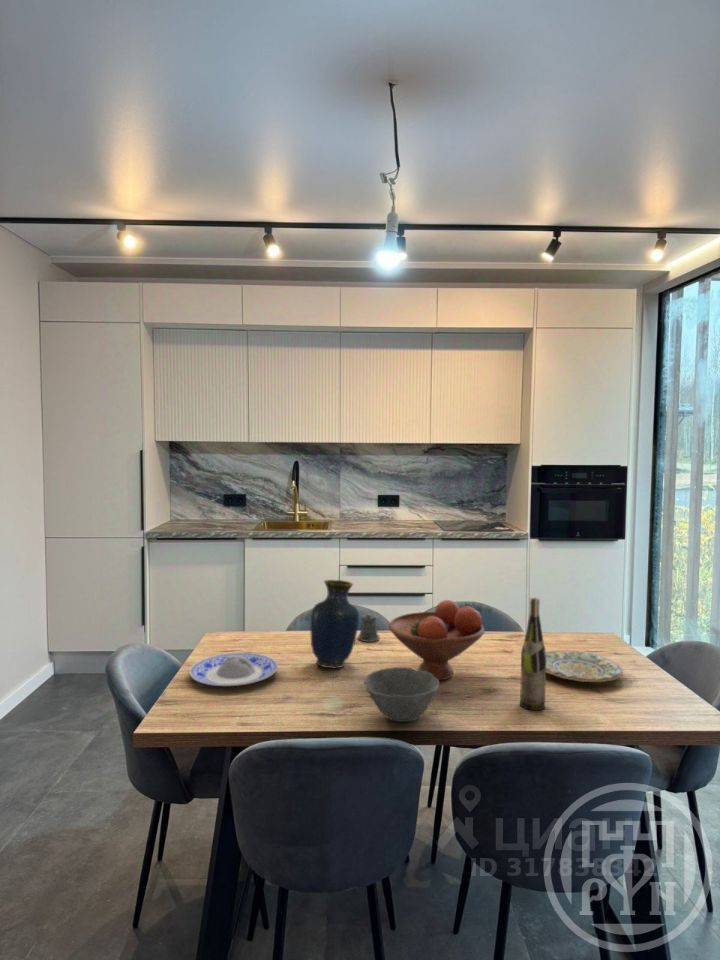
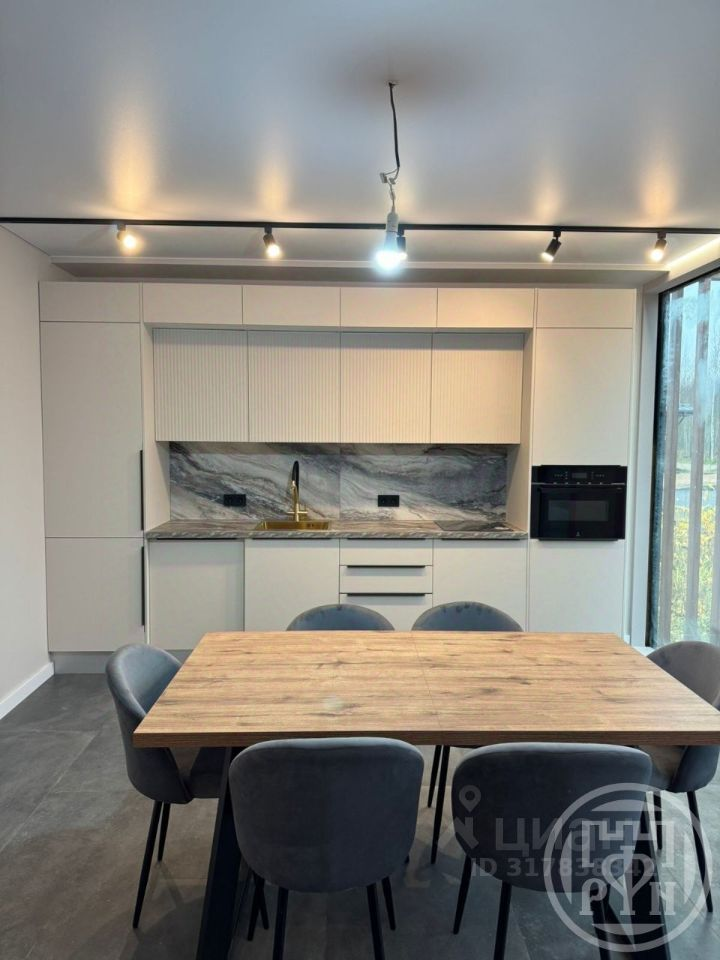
- vase (334, 622)
- wine bottle (533, 652)
- pepper shaker (369, 624)
- bowl (401, 698)
- plate (577, 668)
- fruit bowl (435, 640)
- plate (234, 667)
